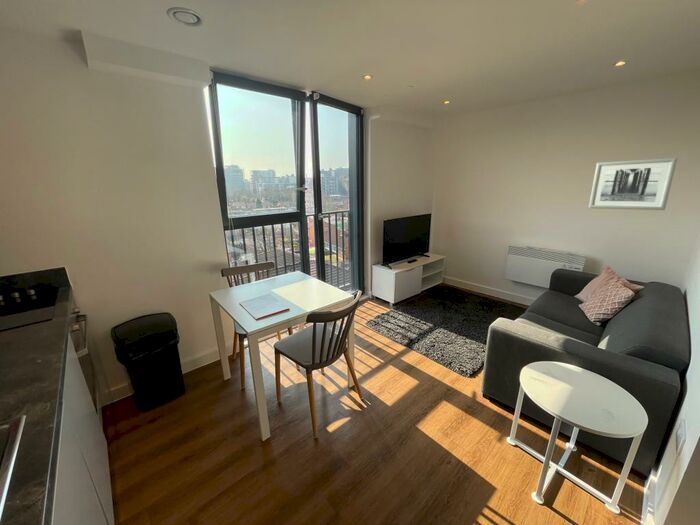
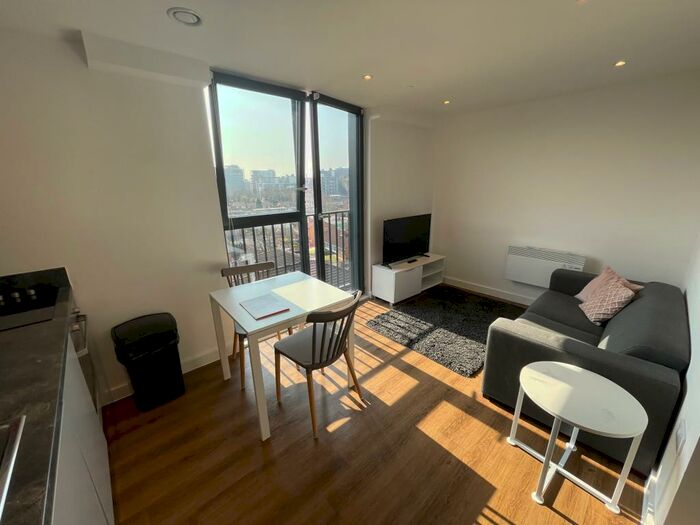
- wall art (629, 185)
